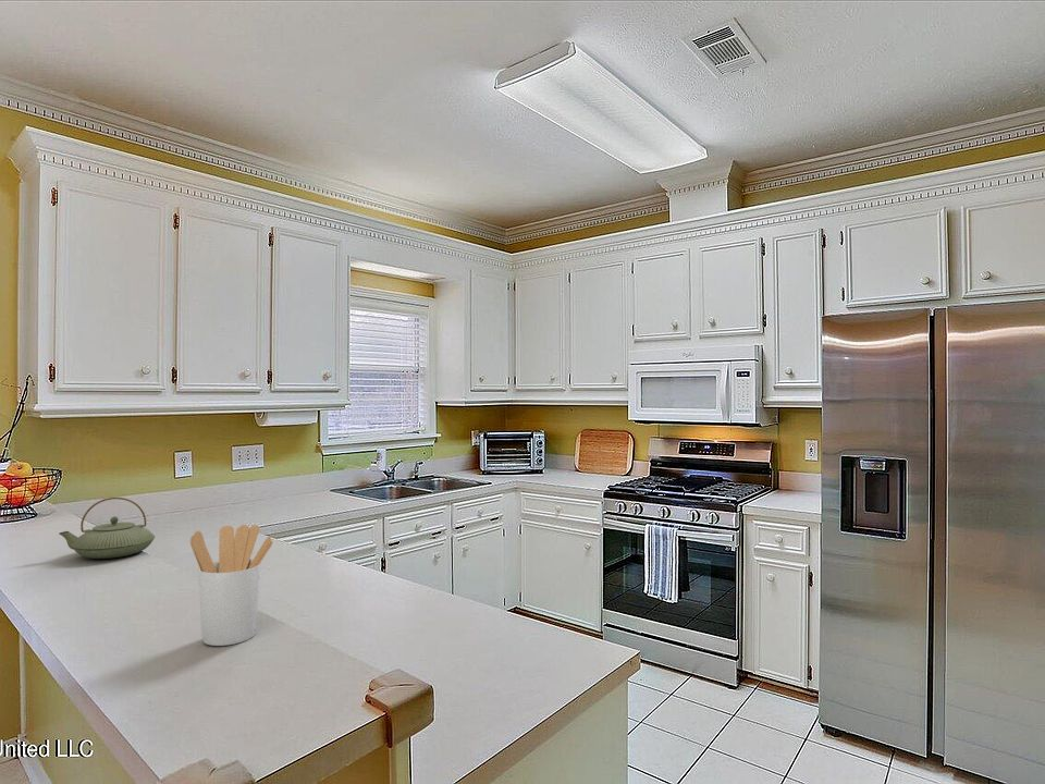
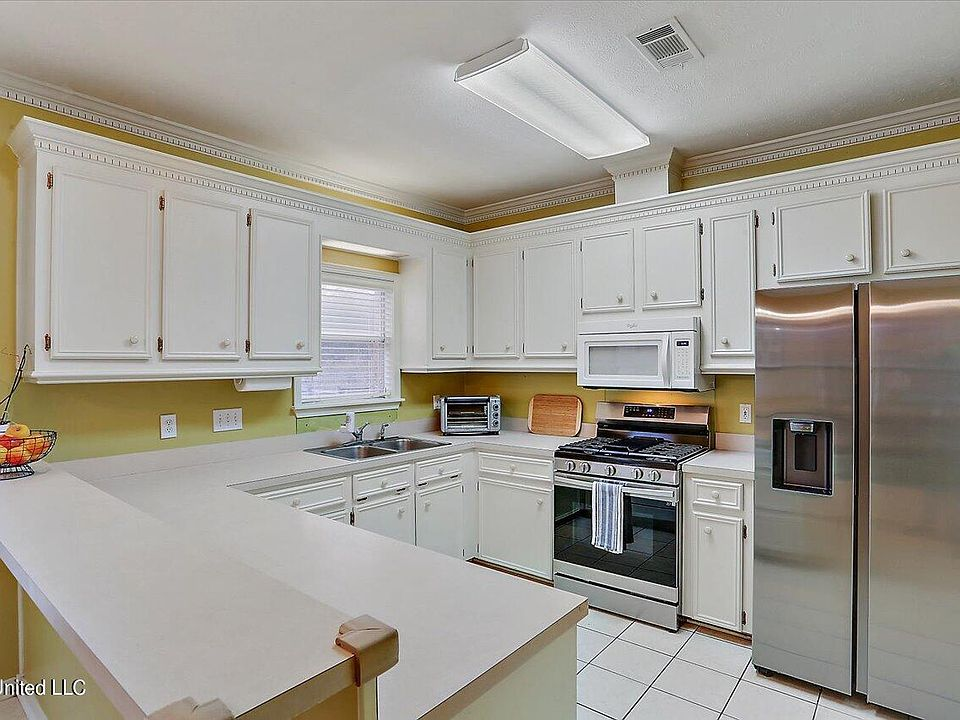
- utensil holder (232, 578)
- teapot (108, 526)
